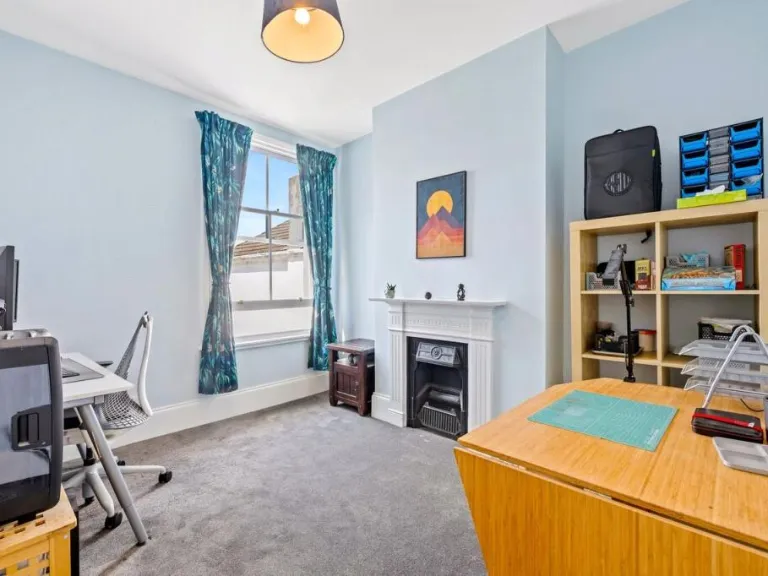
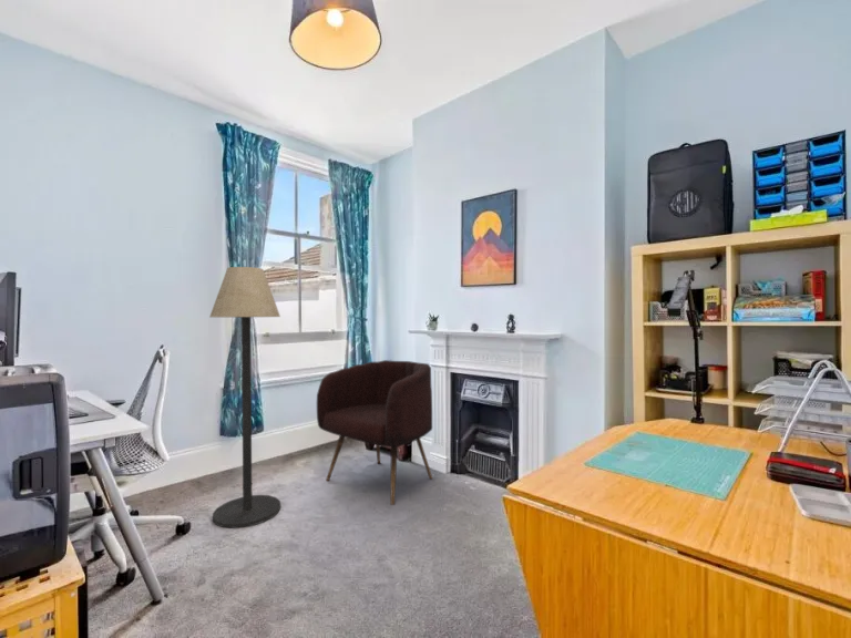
+ floor lamp (246, 390)
+ armchair (375, 424)
